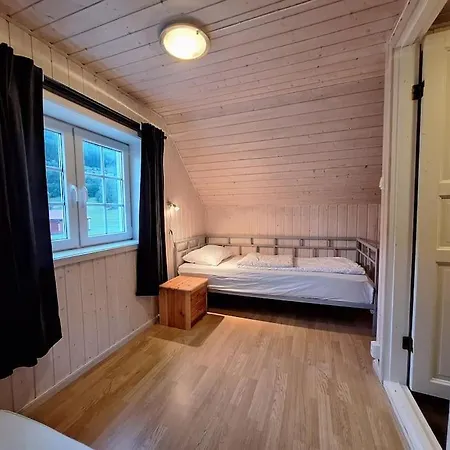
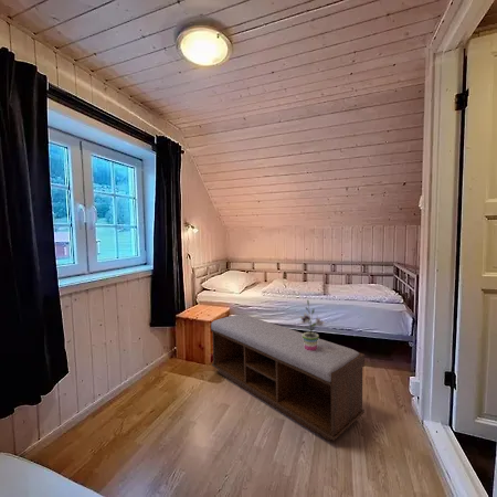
+ potted plant (313, 326)
+ bench (275, 362)
